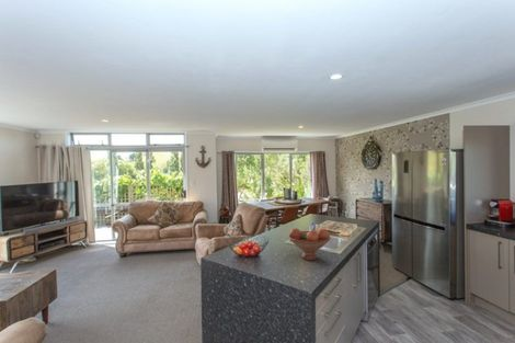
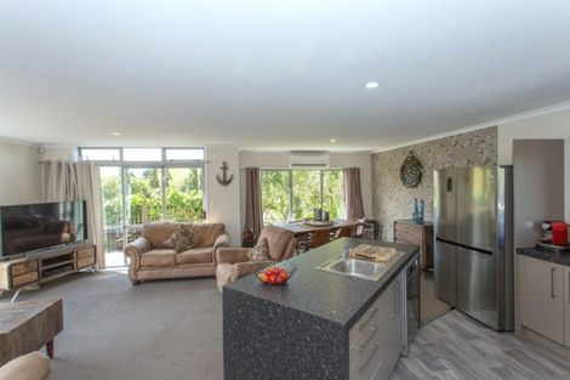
- fruit bowl (309, 242)
